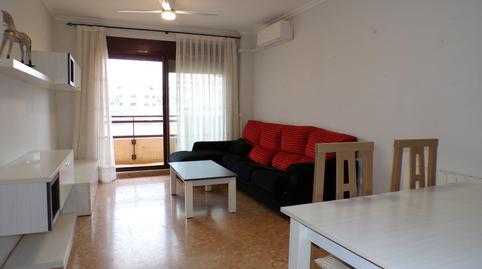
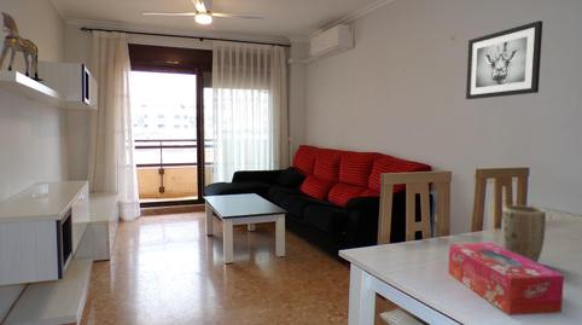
+ tissue box (499, 274)
+ plant pot (522, 234)
+ wall art (500, 64)
